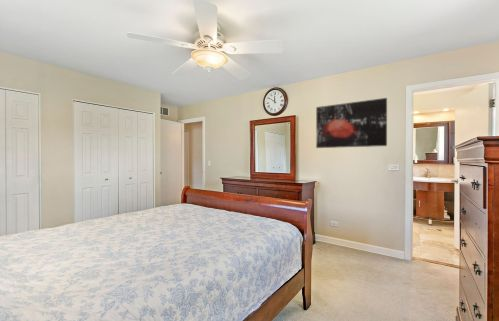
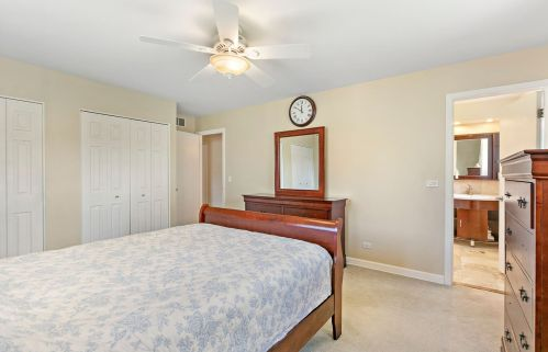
- wall art (348, 125)
